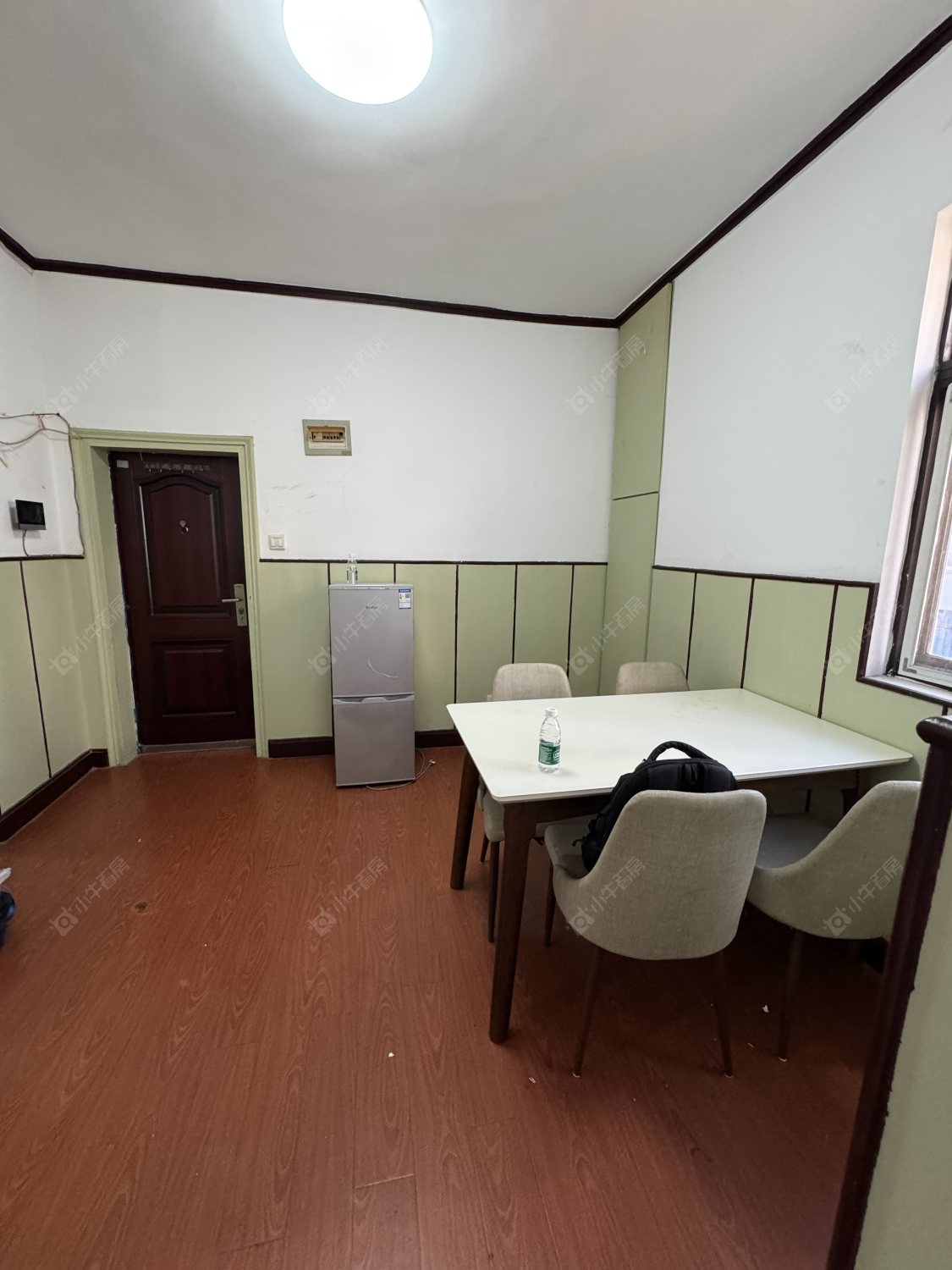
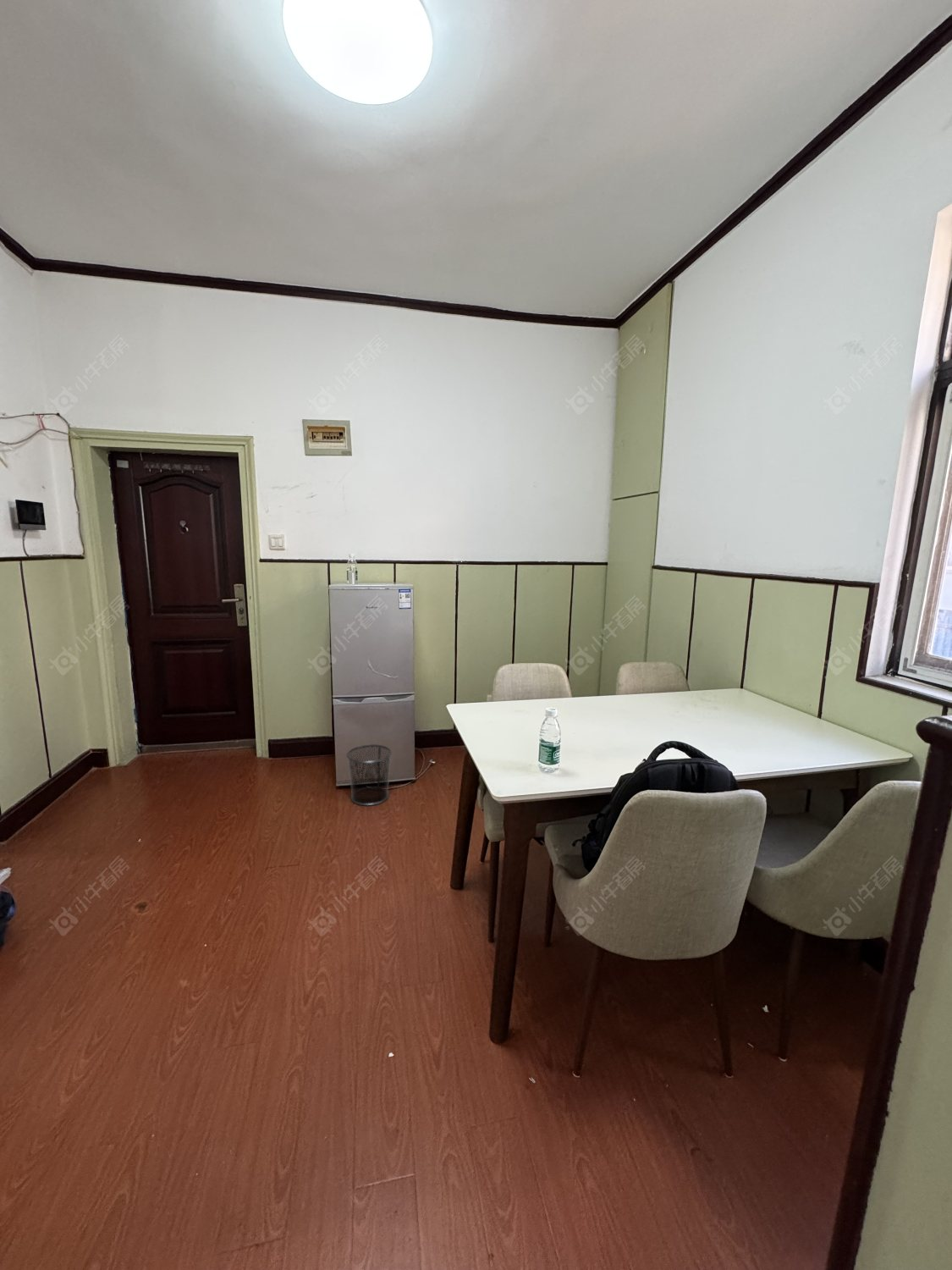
+ waste bin (369, 775)
